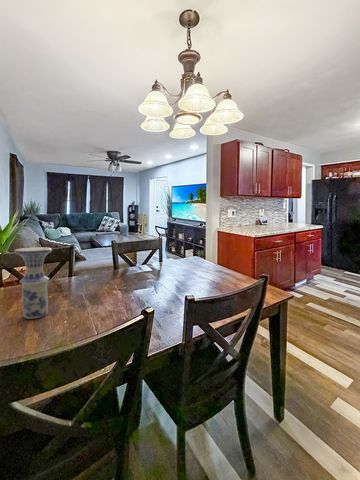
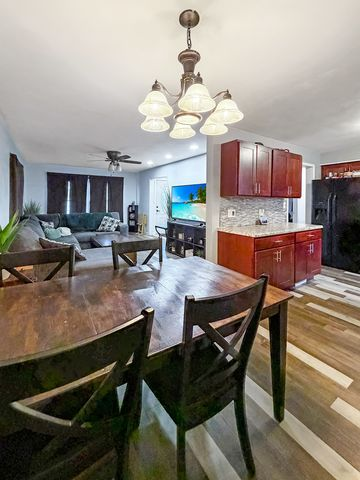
- vase (34, 282)
